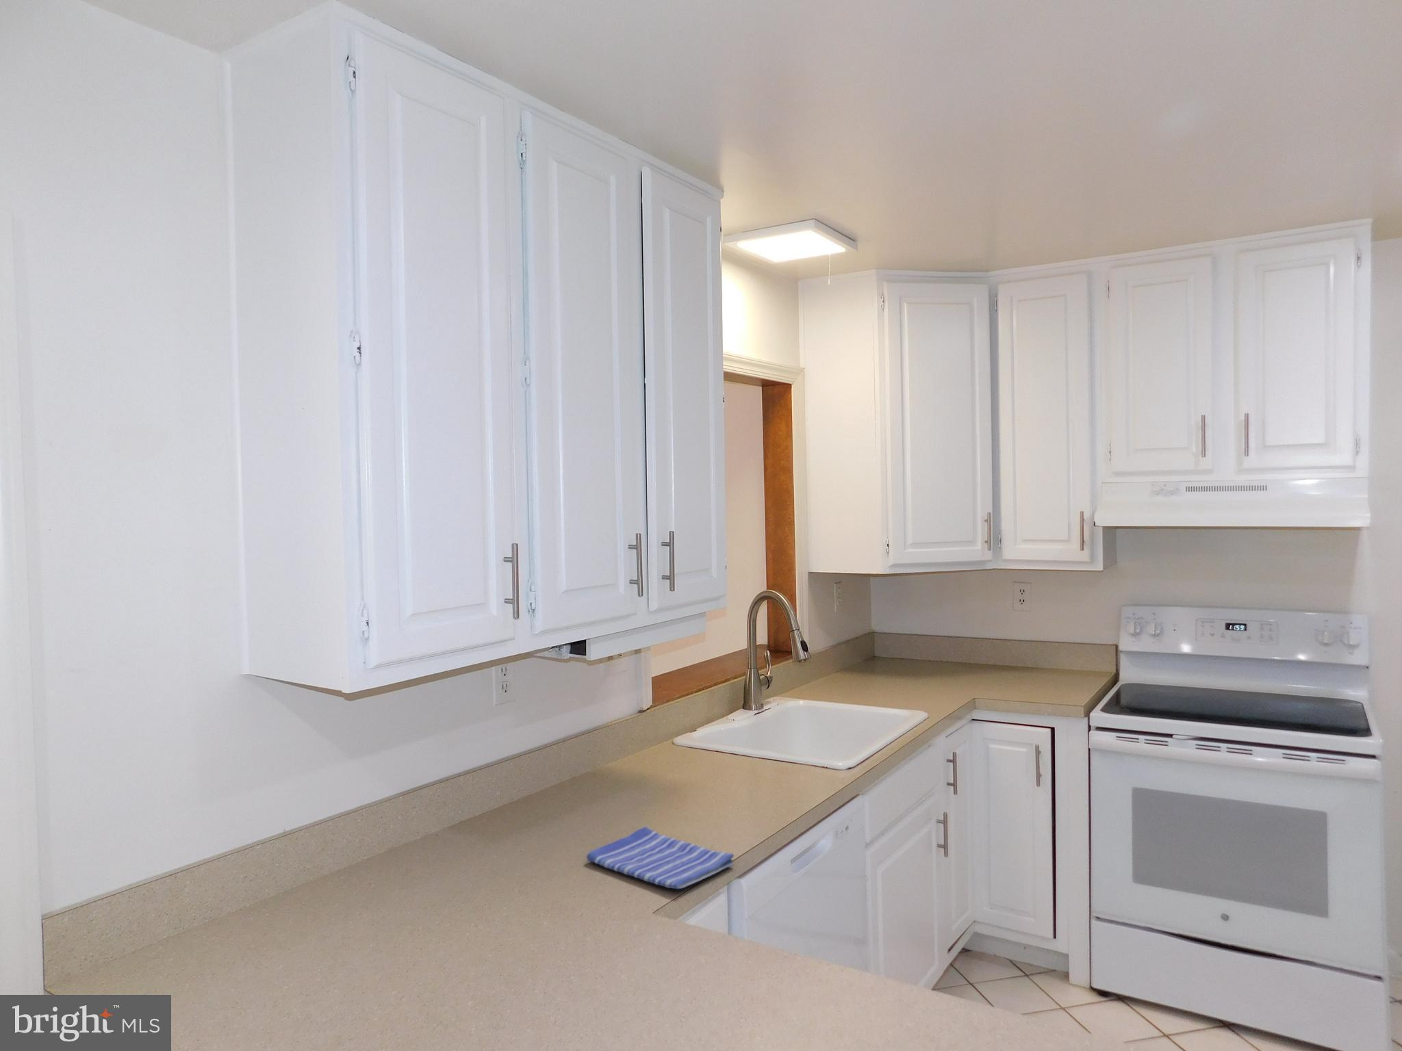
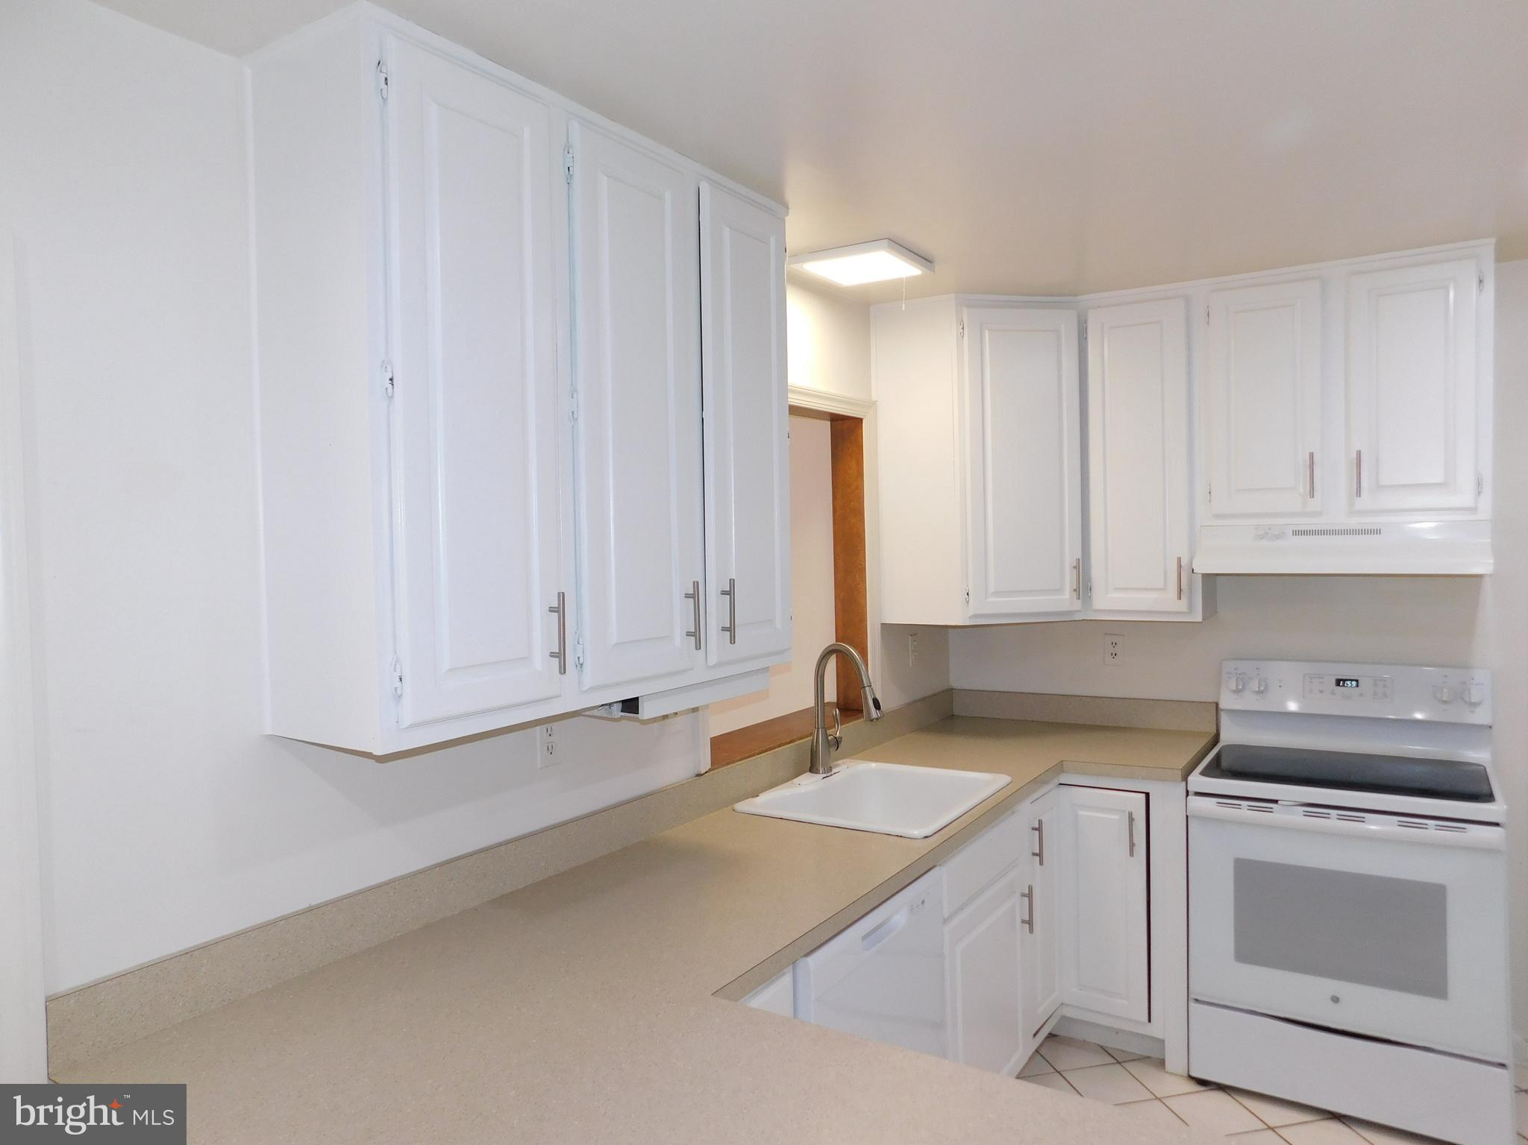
- dish towel (659, 856)
